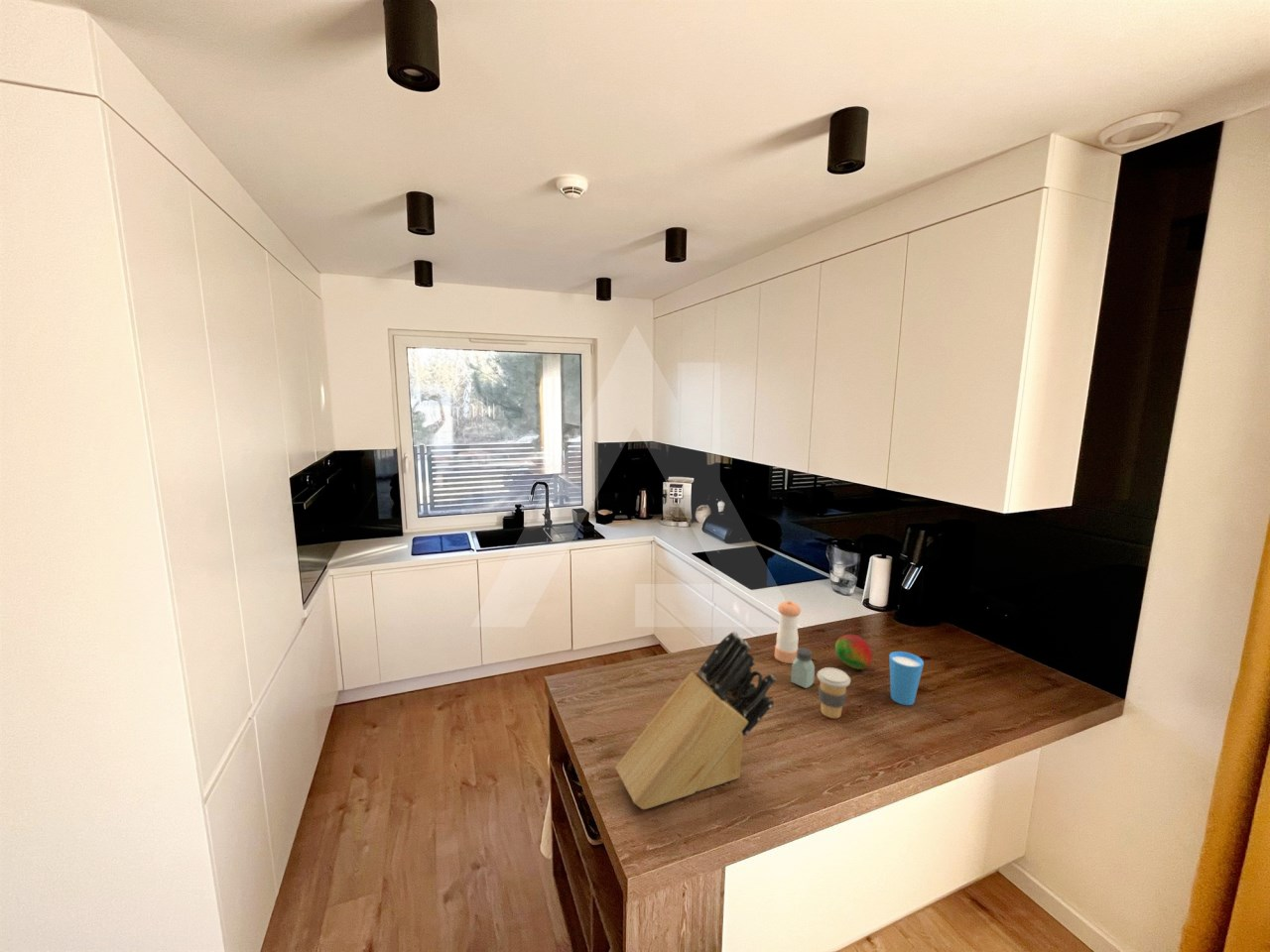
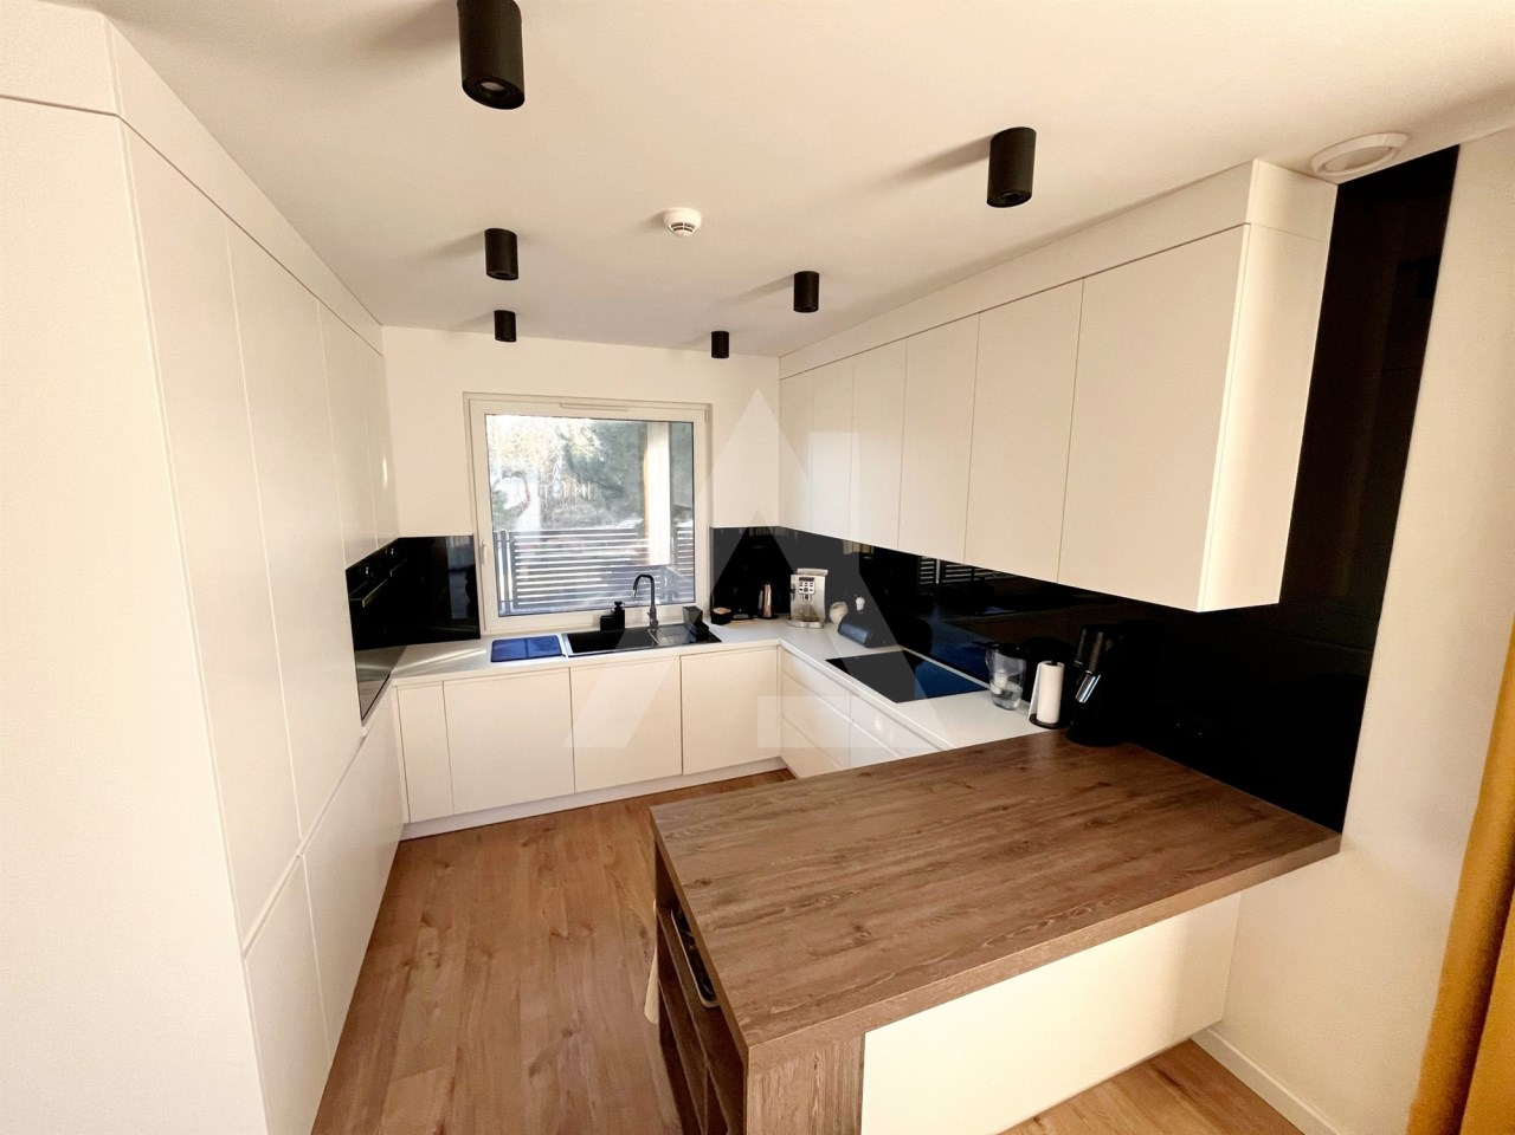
- knife block (698, 710)
- saltshaker (803, 666)
- fruit (852, 652)
- coffee cup (832, 693)
- pepper shaker (788, 629)
- cup (904, 678)
